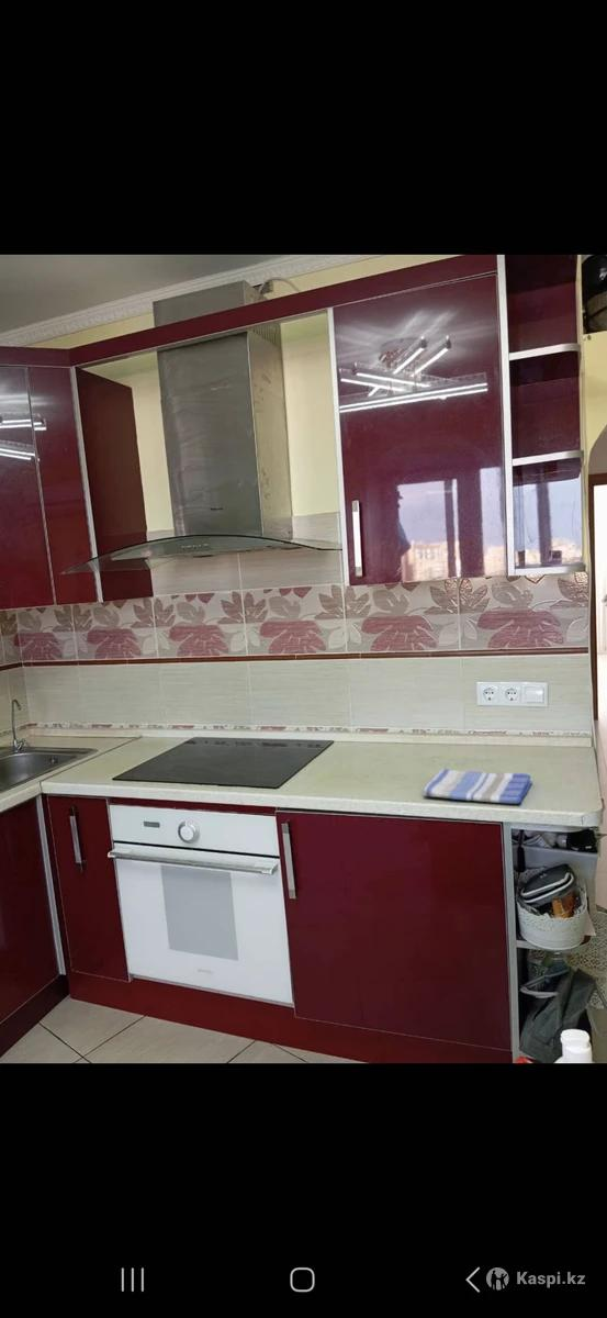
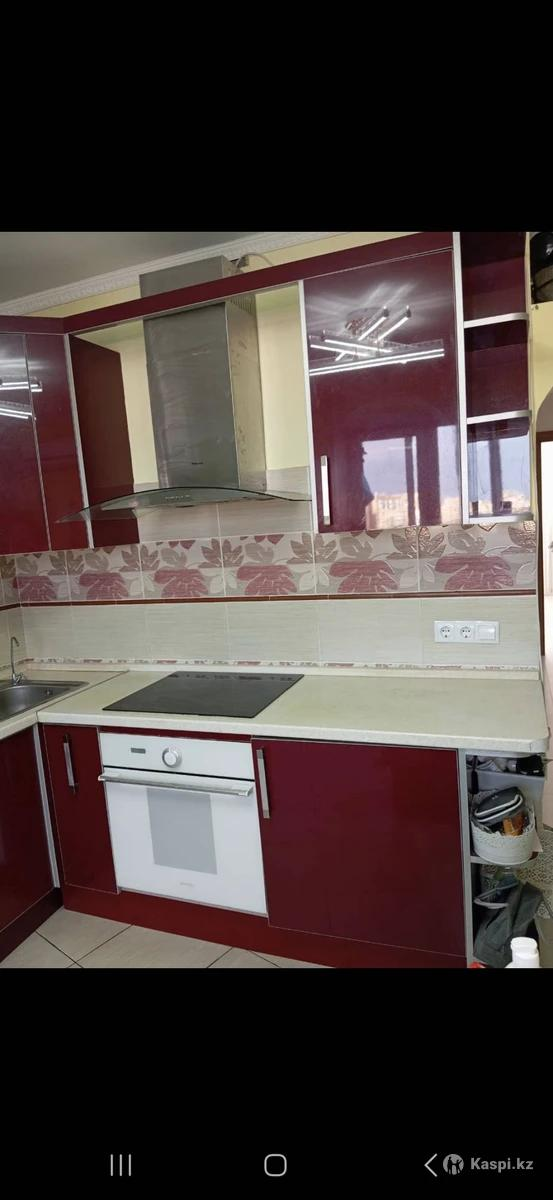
- dish towel (477, 784)
